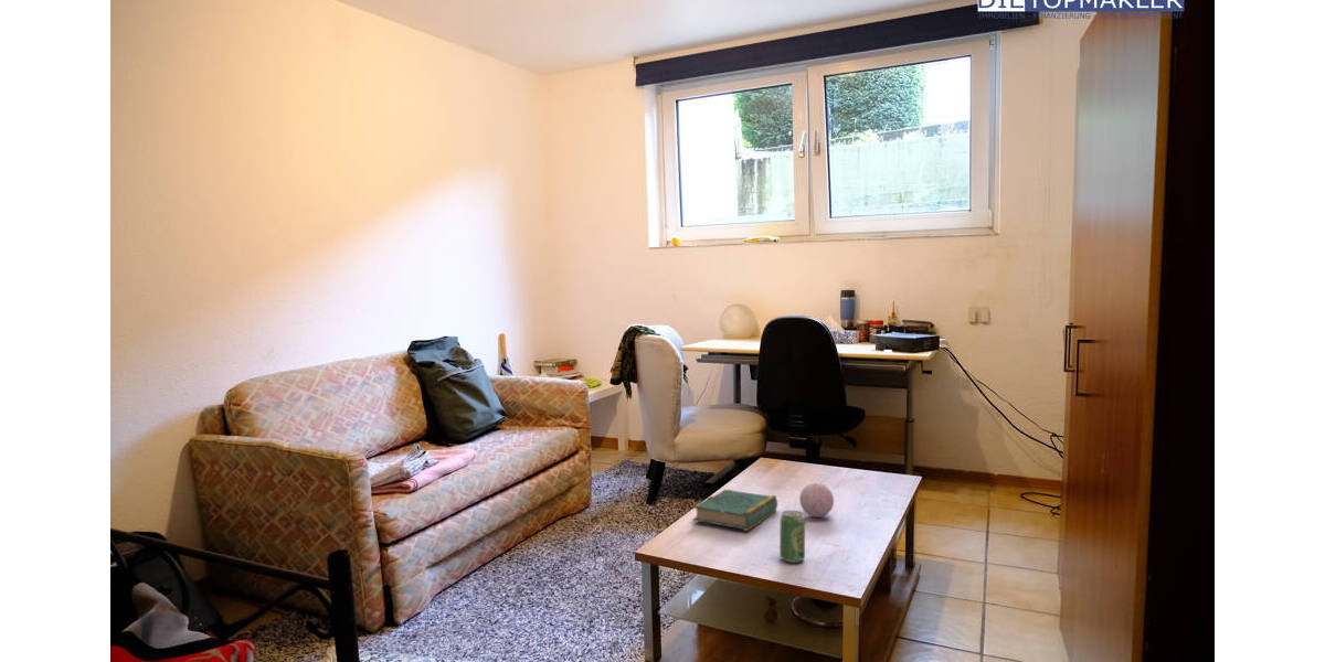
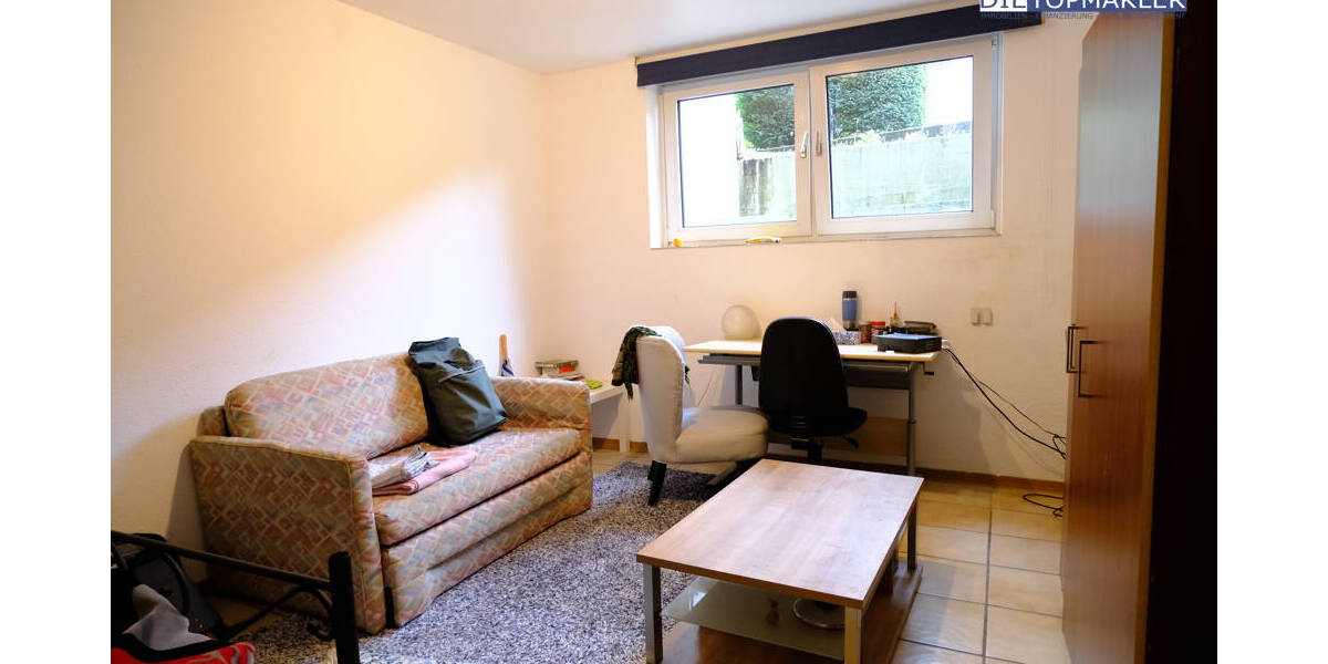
- beverage can (792, 535)
- decorative ball (816, 500)
- book (736, 508)
